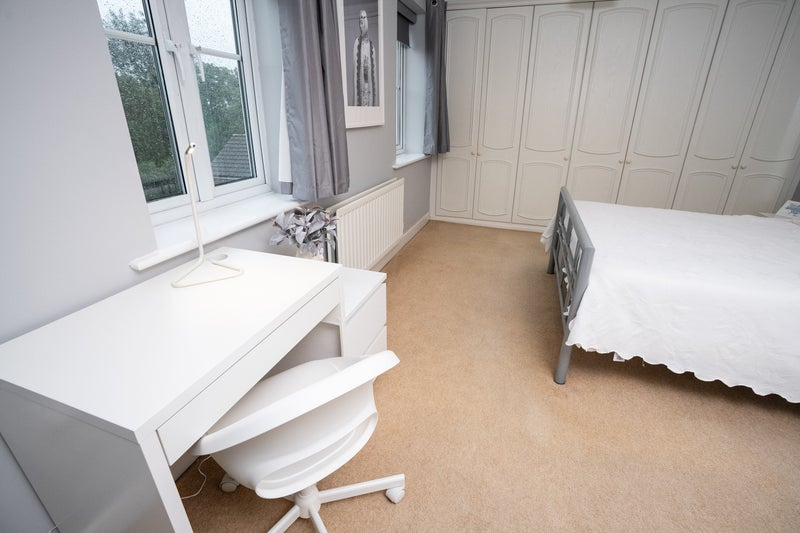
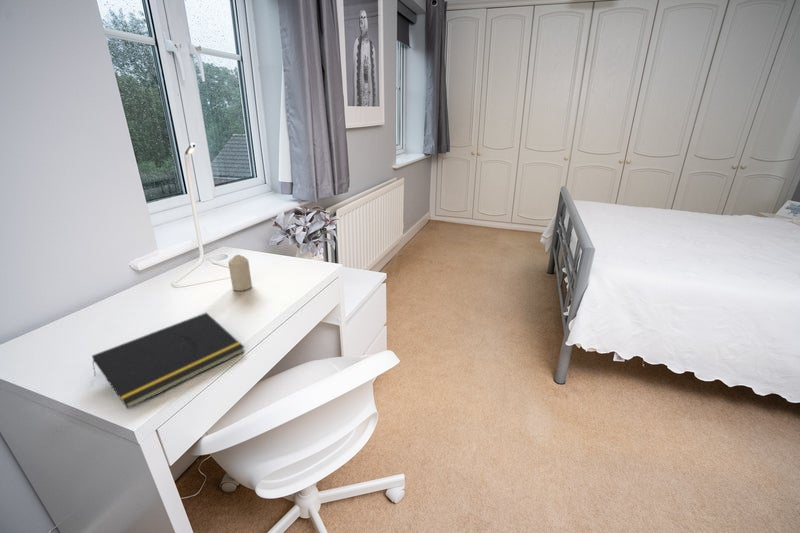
+ candle (240, 271)
+ notepad (172, 353)
